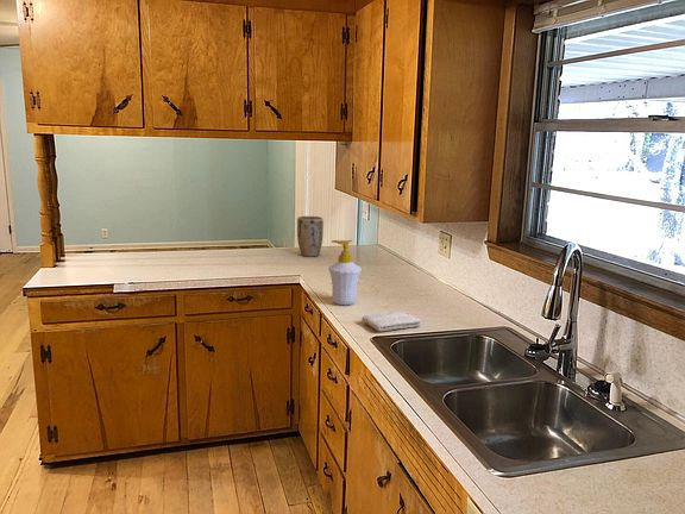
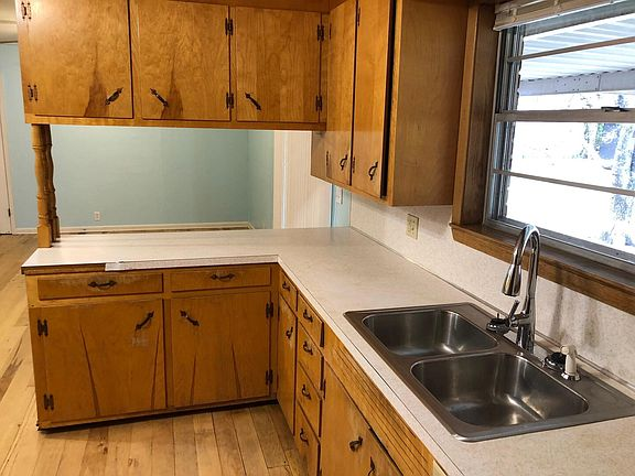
- plant pot (309, 236)
- washcloth (391, 320)
- soap bottle (345, 271)
